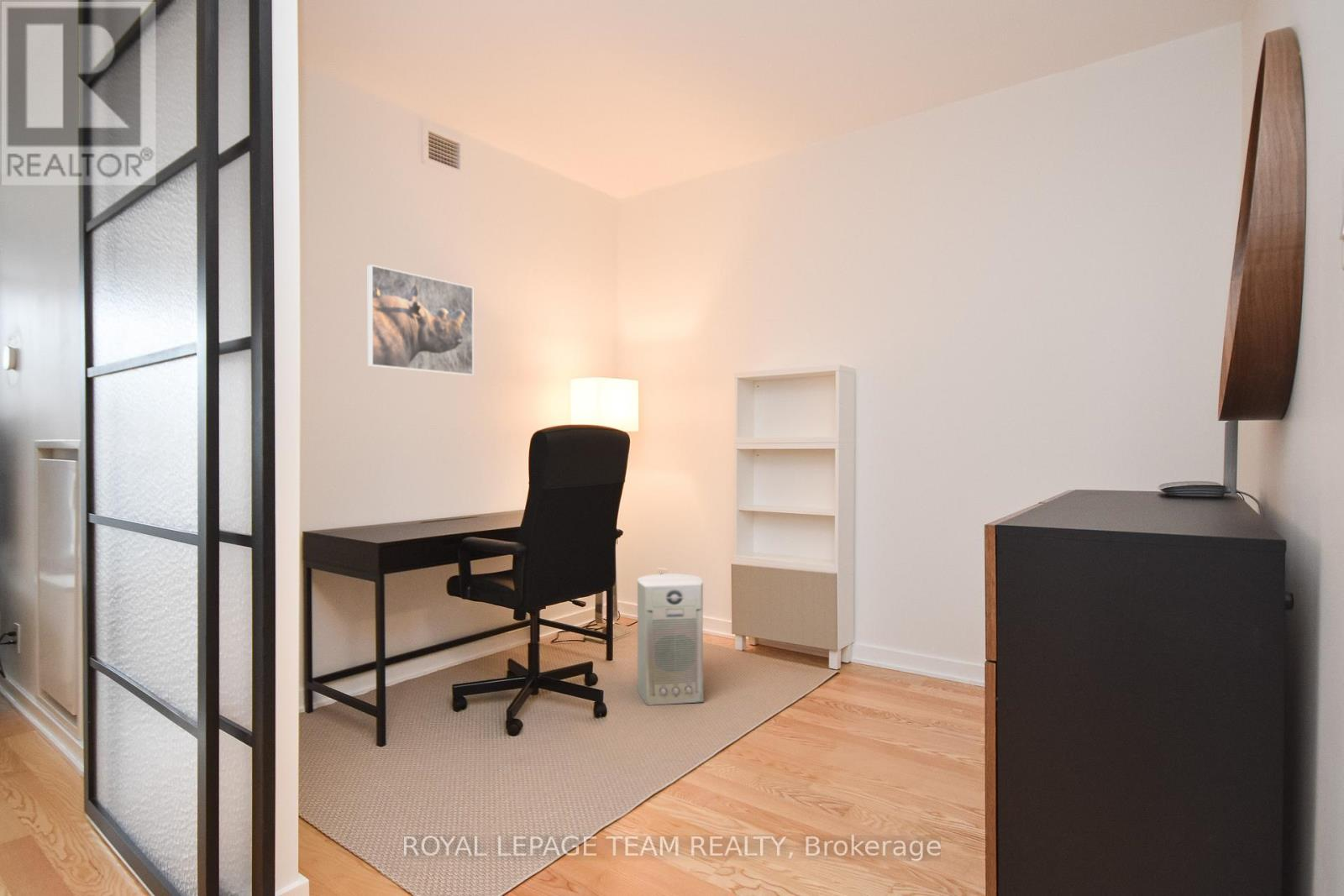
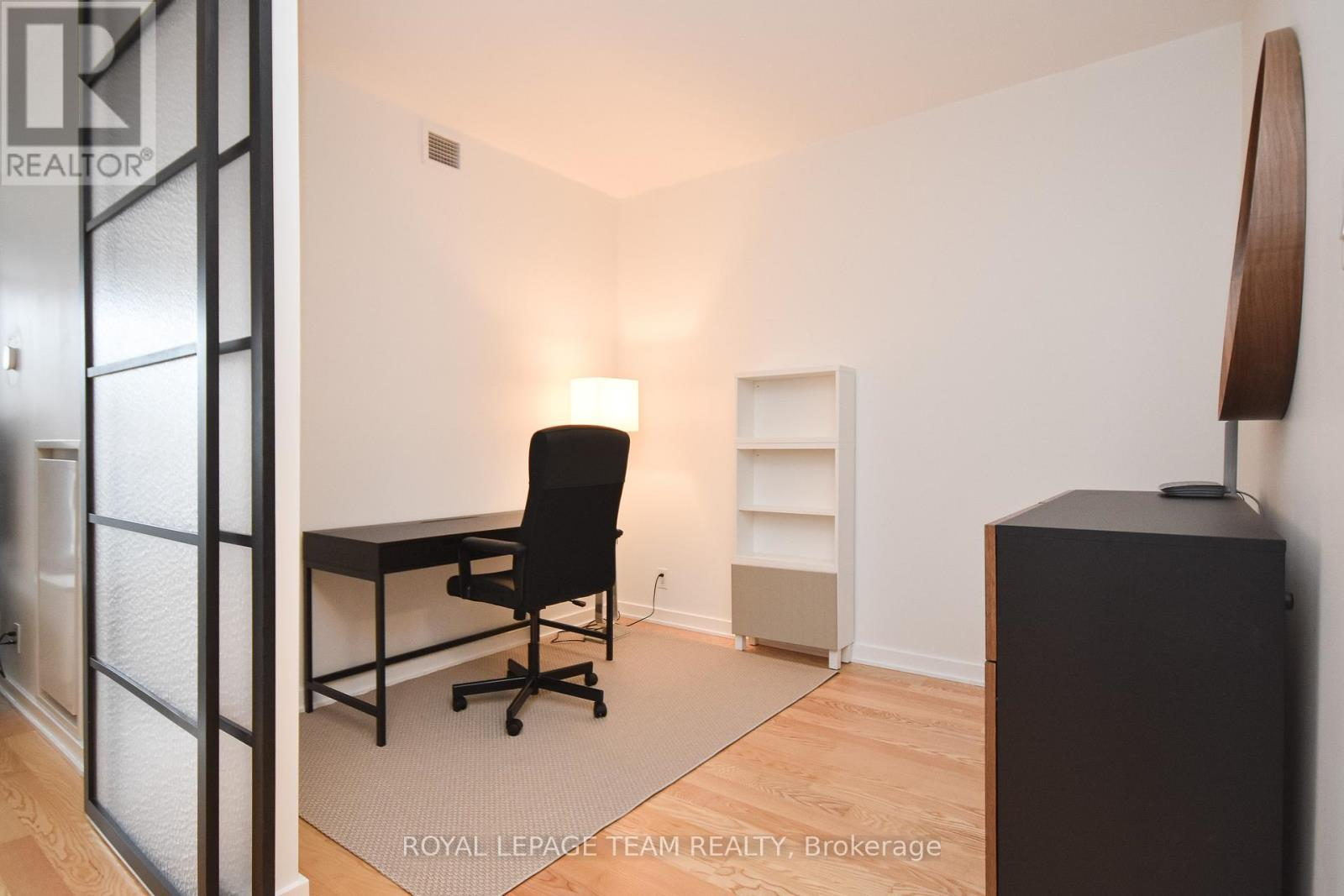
- fan (669, 634)
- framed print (423, 323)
